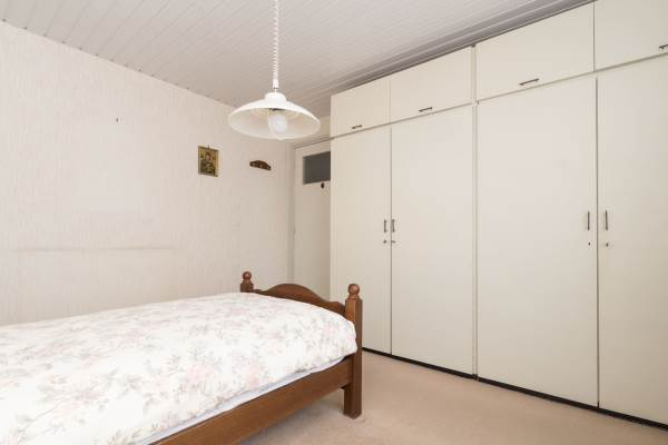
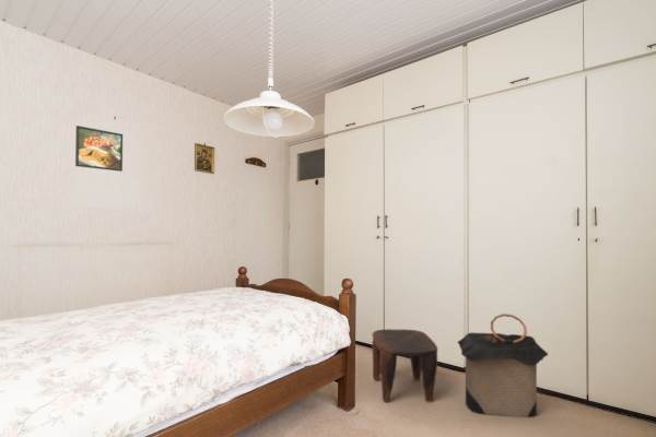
+ laundry hamper (499, 363)
+ stool (396, 363)
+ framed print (99, 149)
